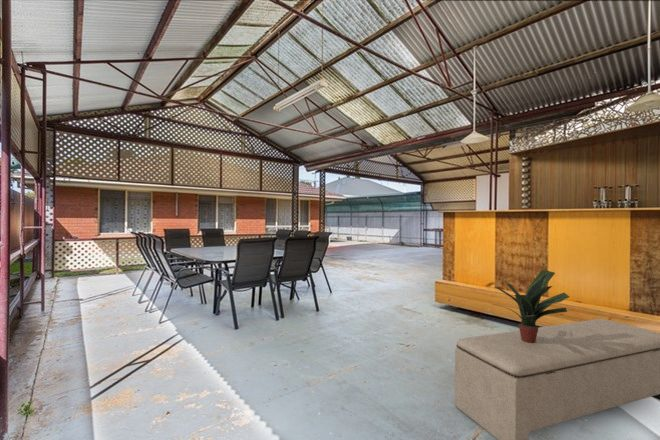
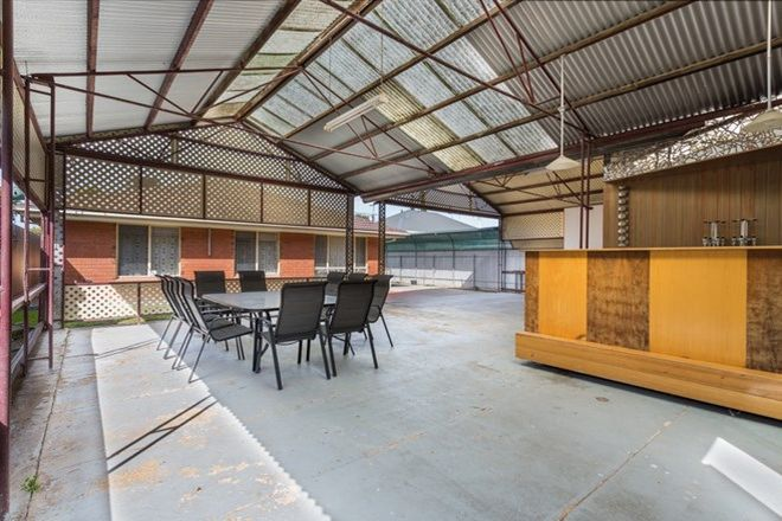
- potted plant (532, 306)
- bench (568, 370)
